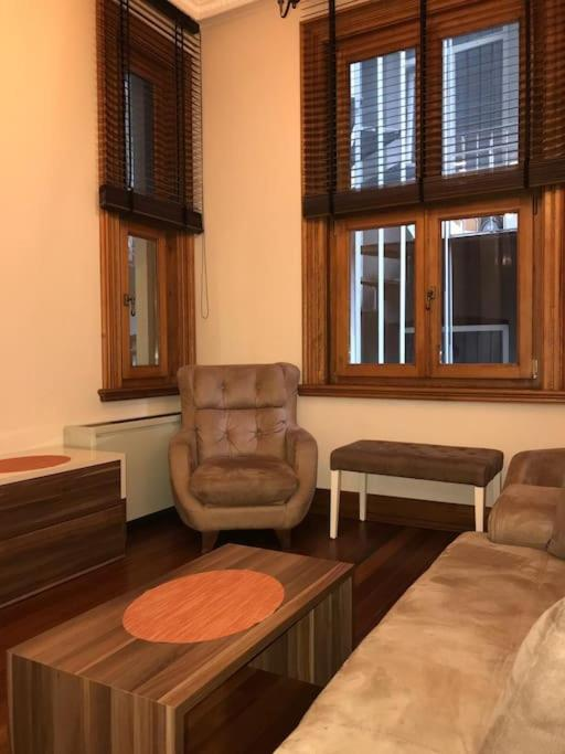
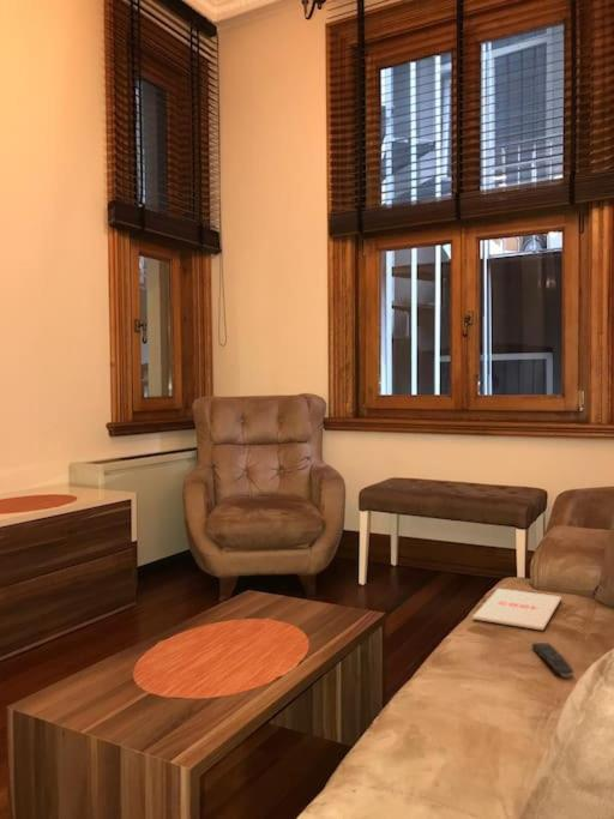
+ remote control (553, 658)
+ magazine (518, 607)
